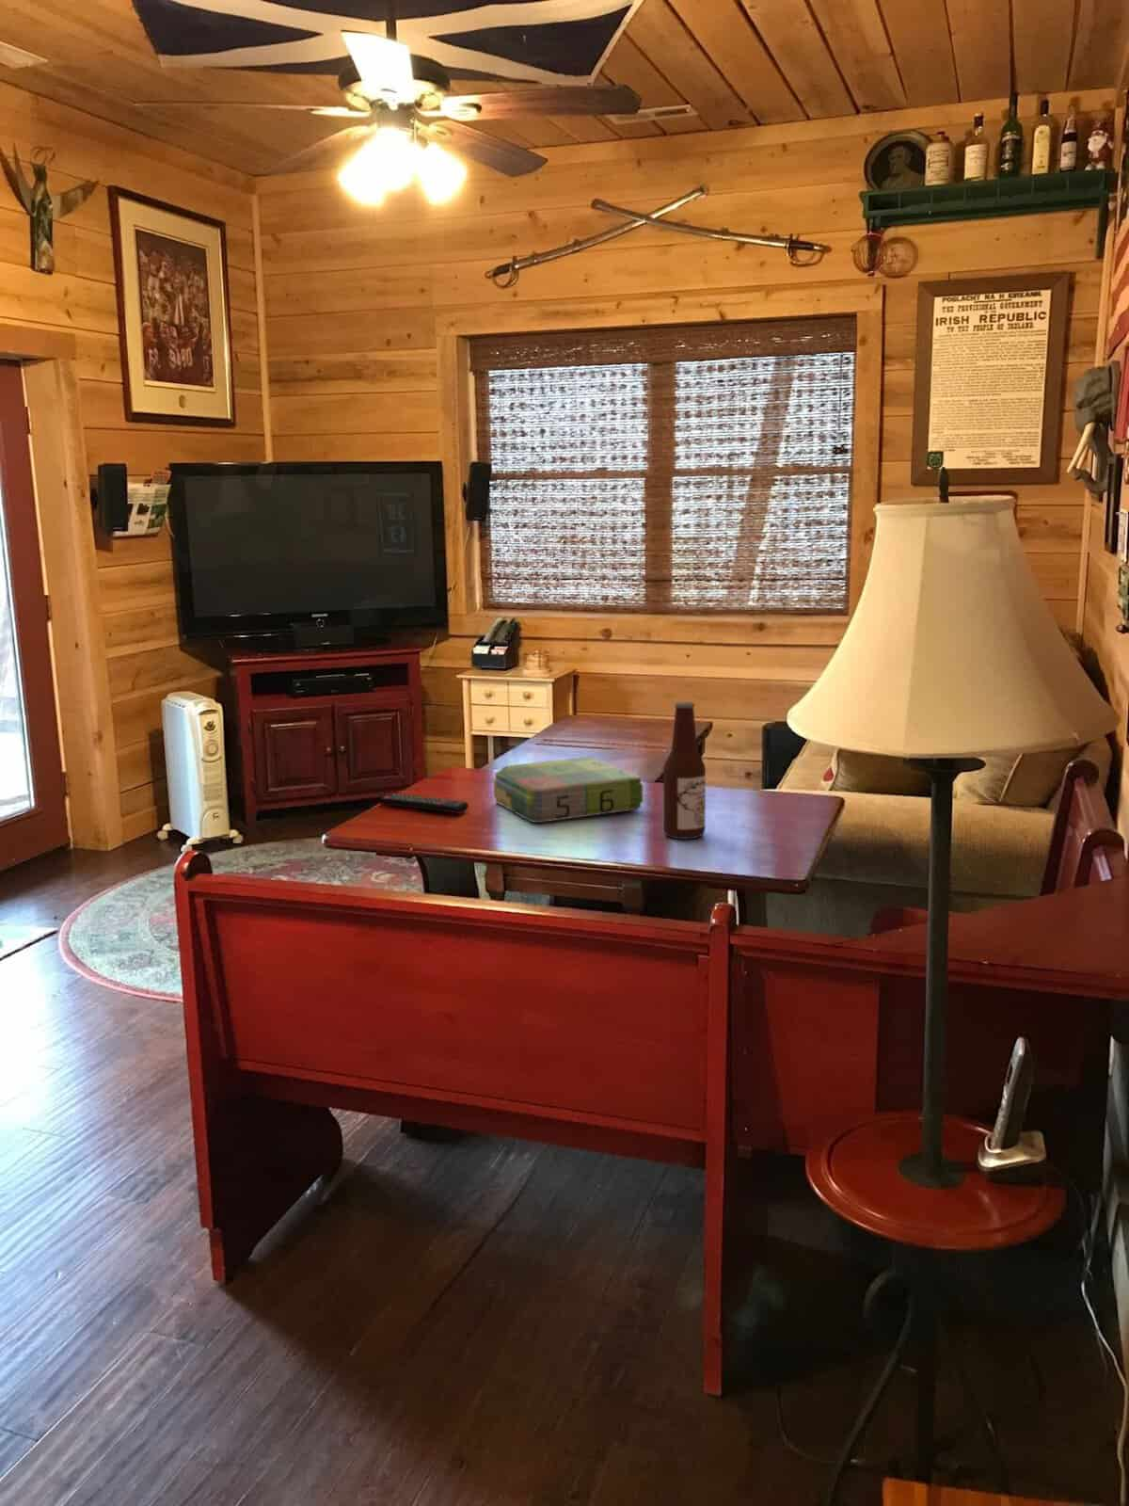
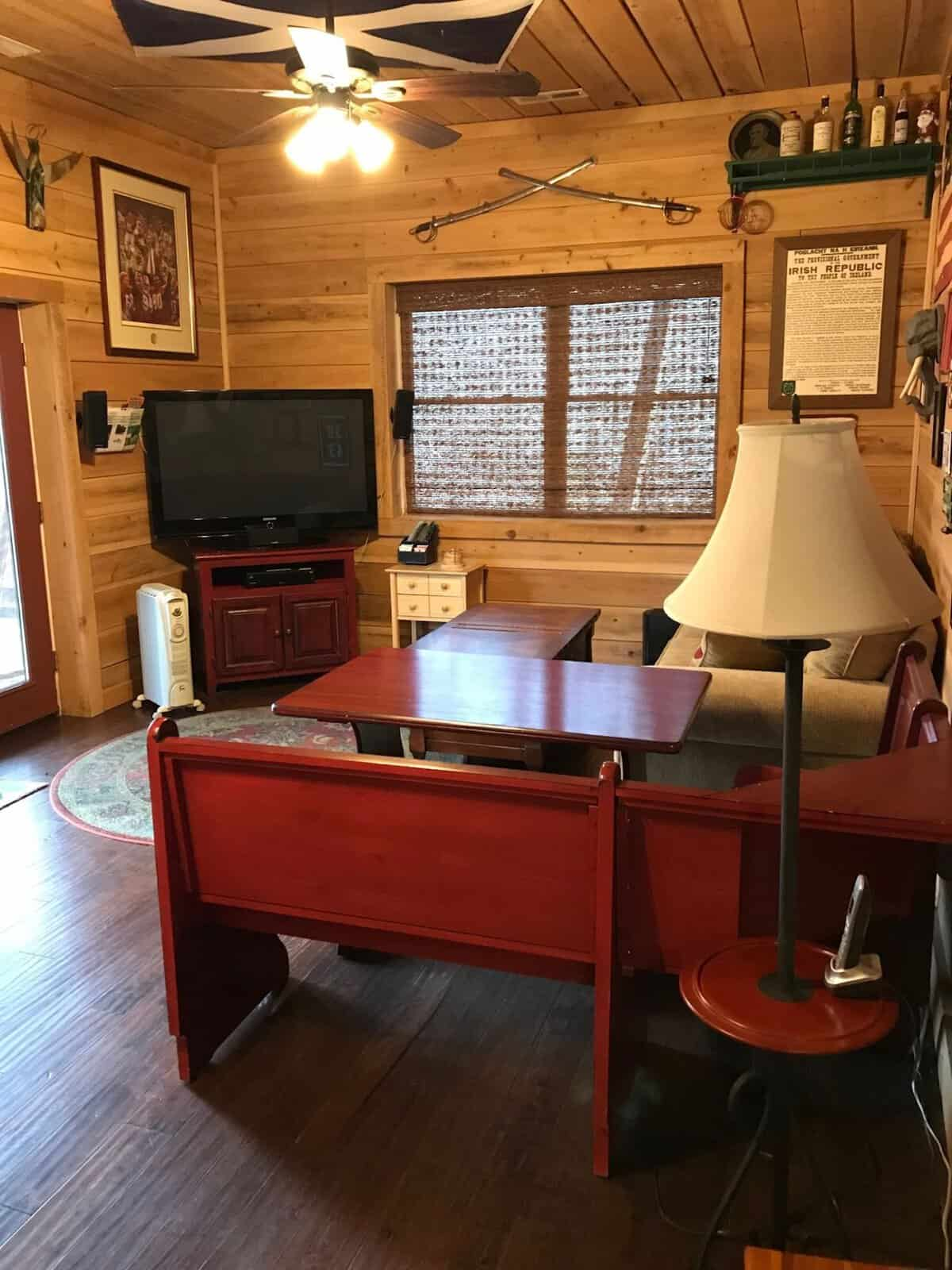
- remote control (422, 803)
- root beer bottle (684, 768)
- board game (563, 787)
